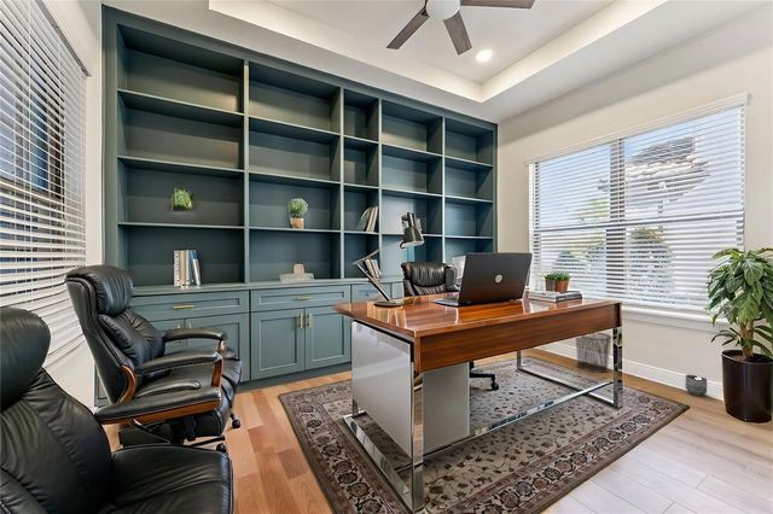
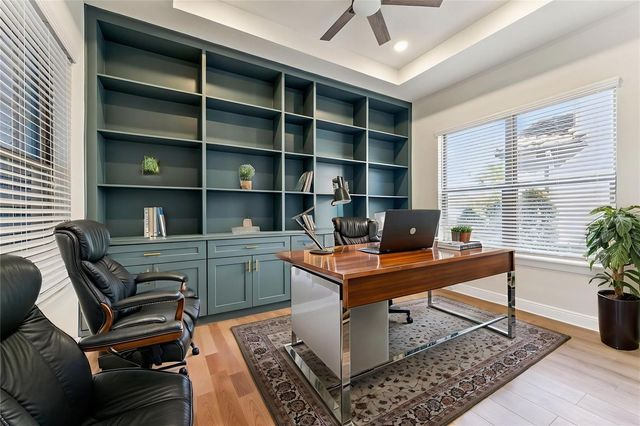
- planter (696, 385)
- waste bin (593, 351)
